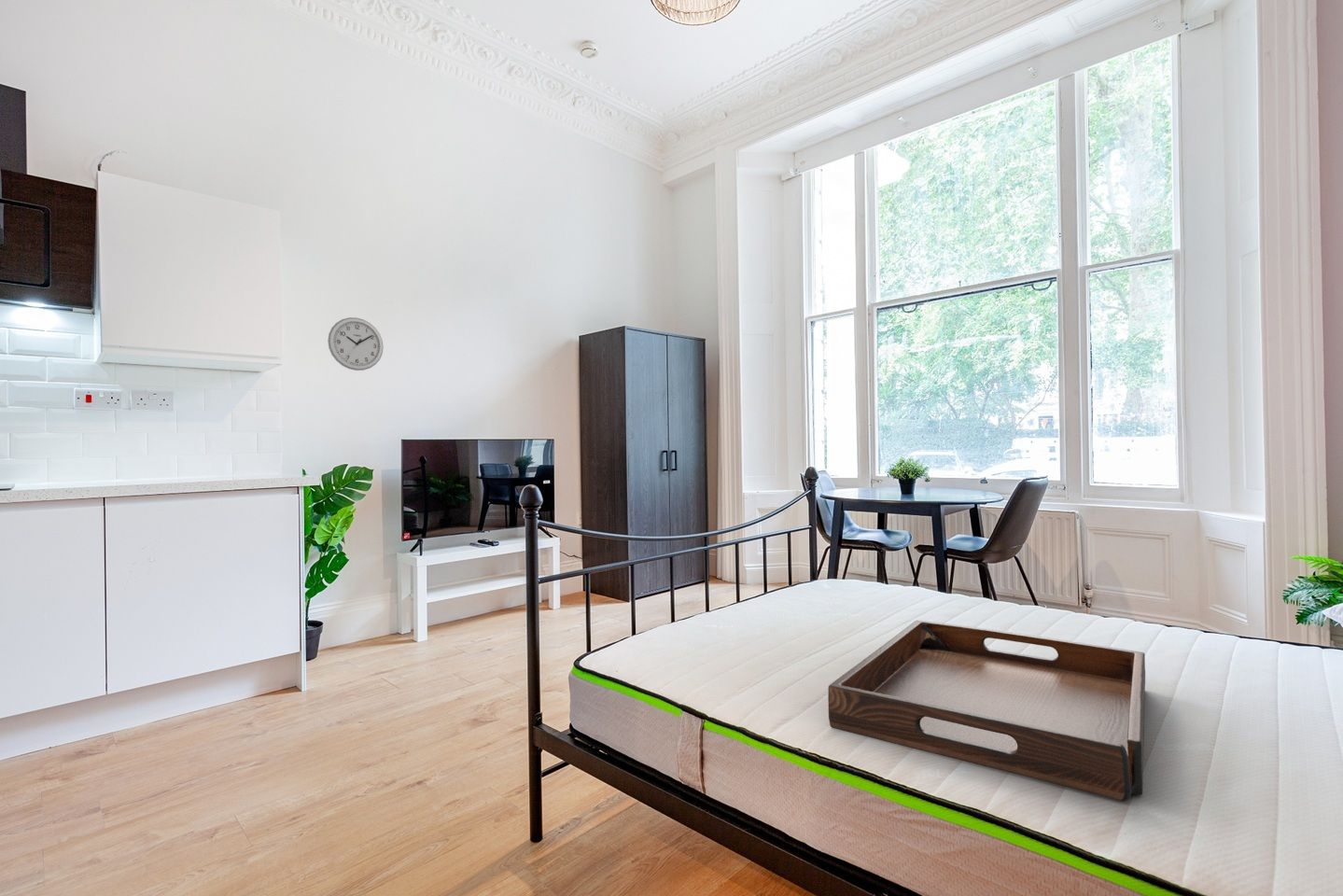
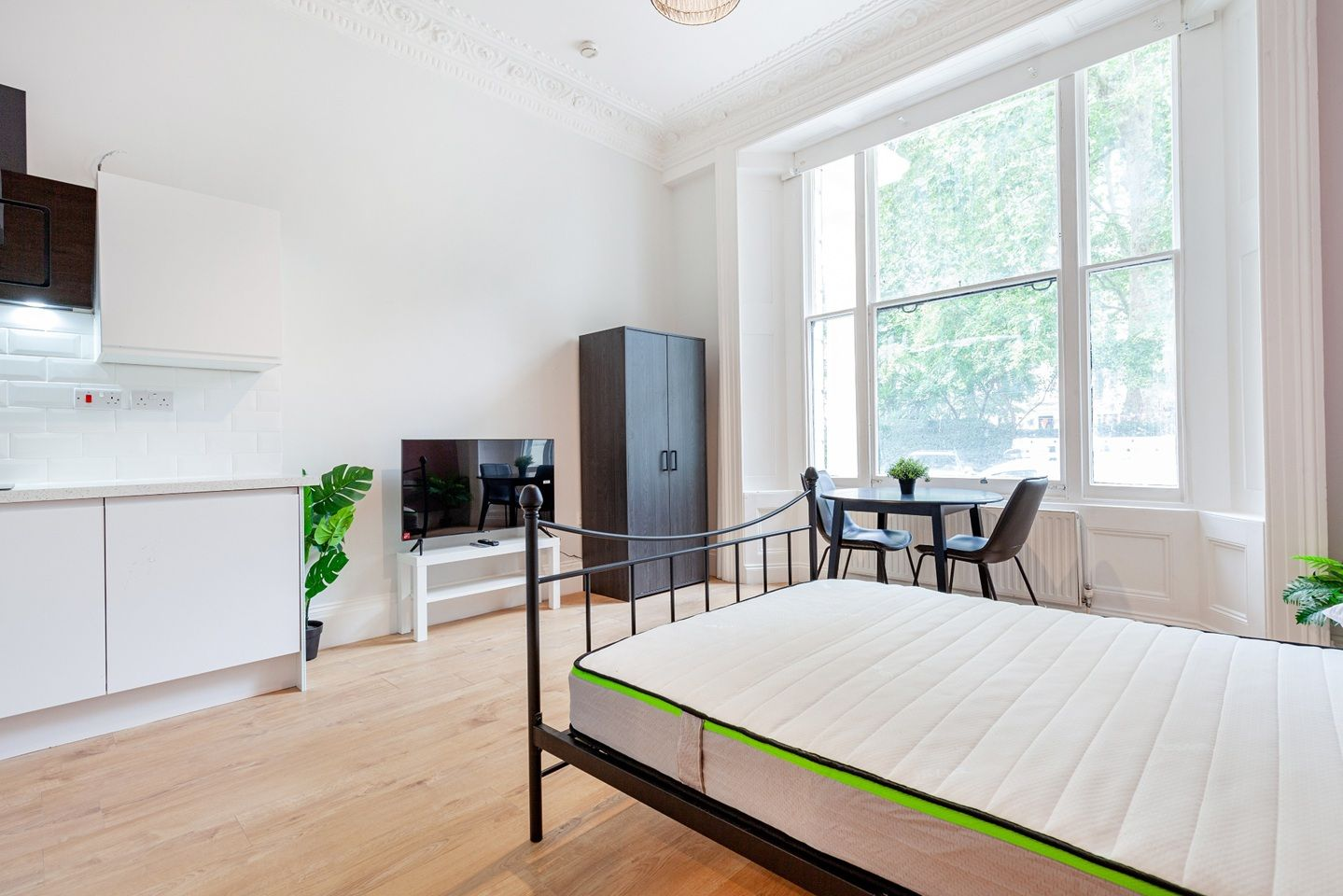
- serving tray (997, 686)
- wall clock (357, 343)
